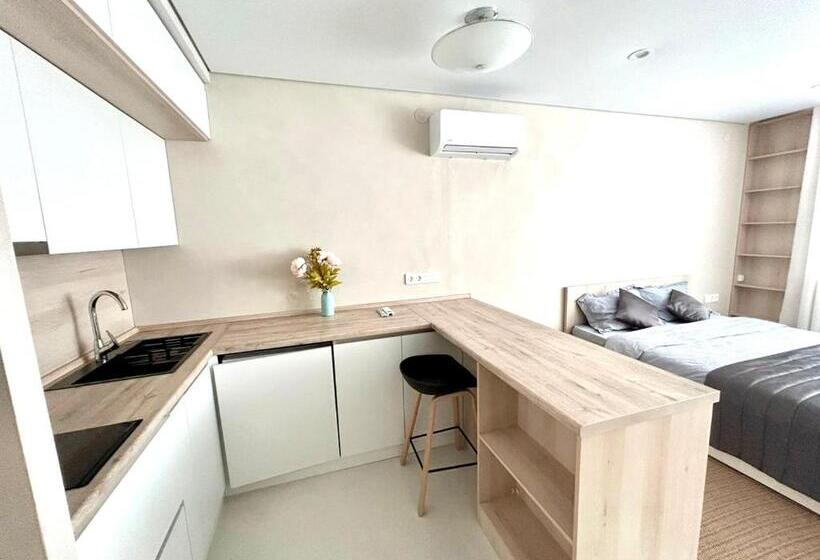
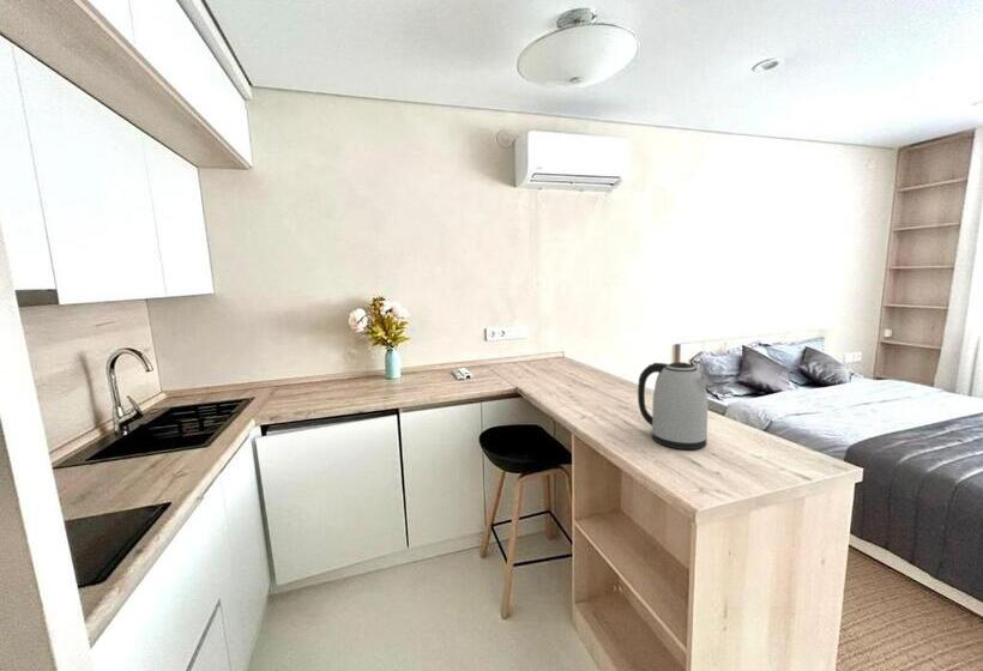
+ kettle (670, 399)
